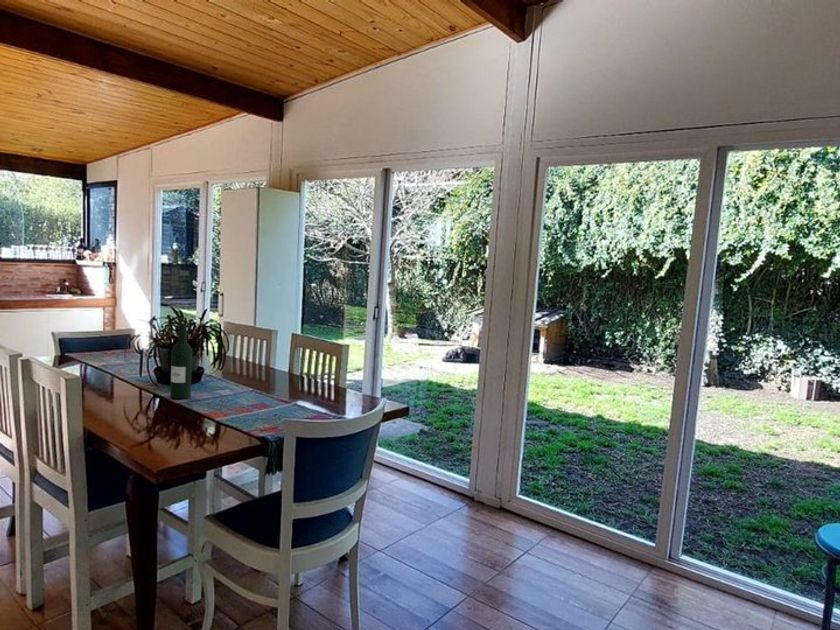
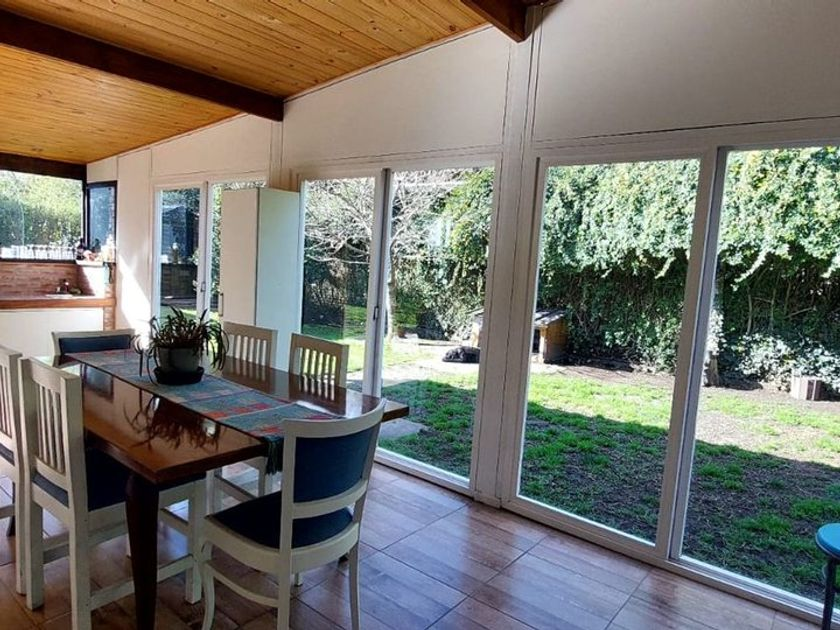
- wine bottle (181, 360)
